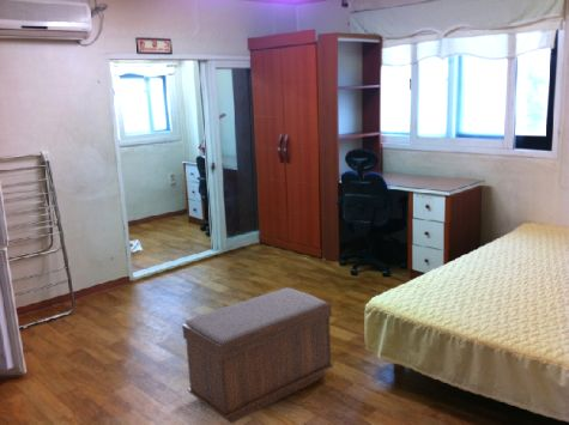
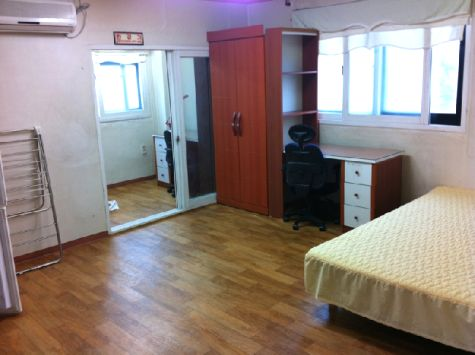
- bench (260, 348)
